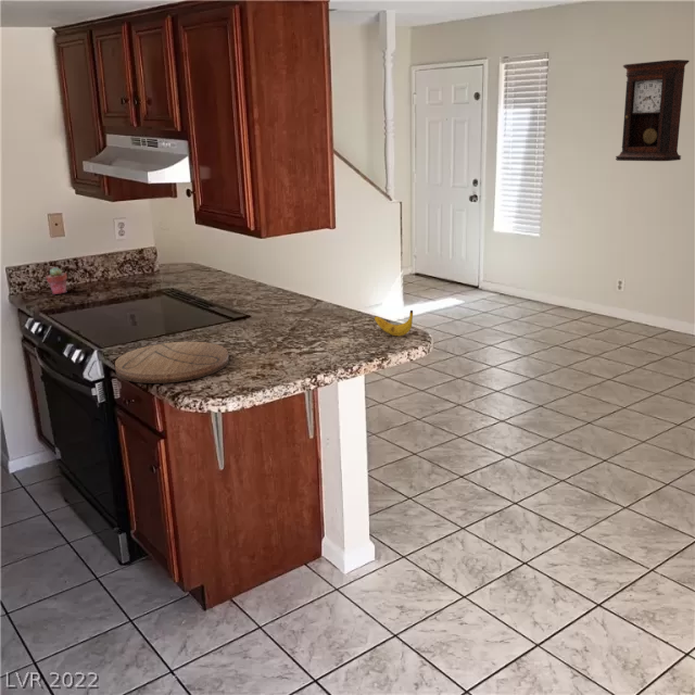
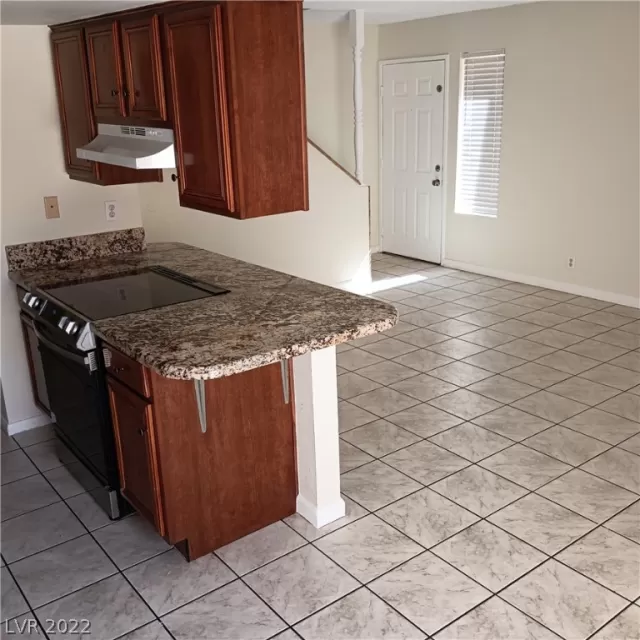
- banana (391, 324)
- cutting board (173, 361)
- potted succulent (56, 279)
- pendulum clock (648, 112)
